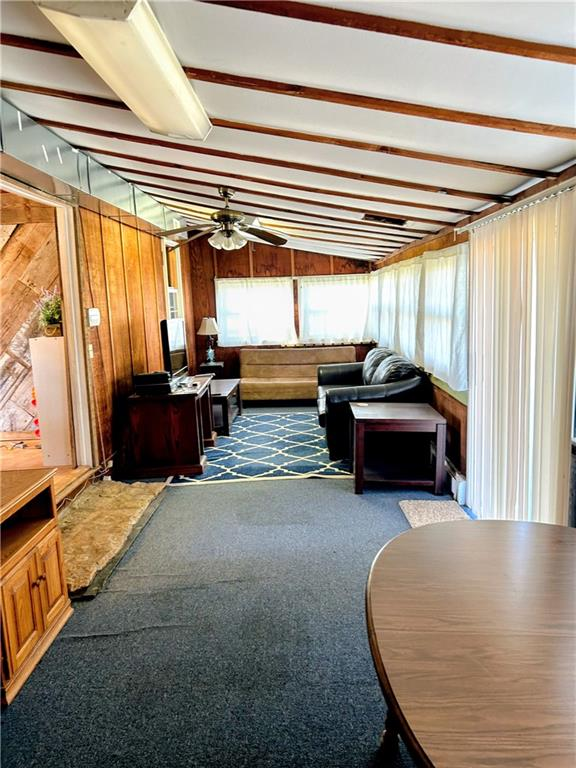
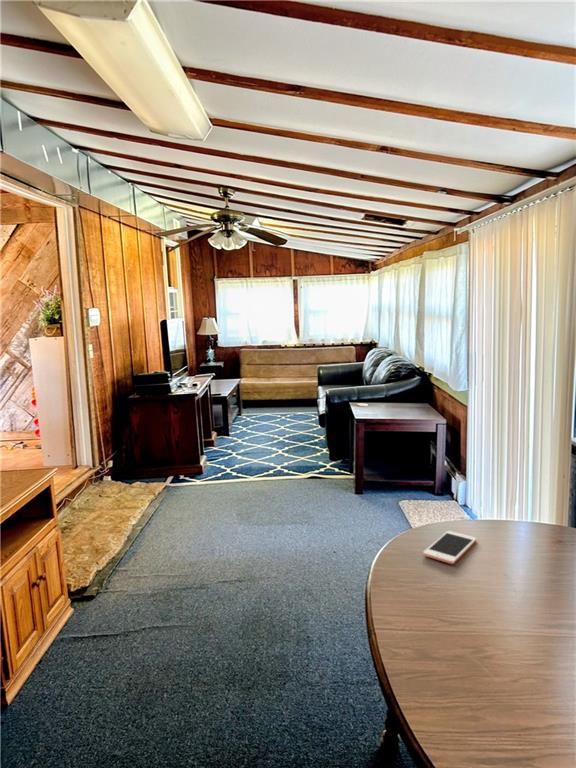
+ cell phone (450, 546)
